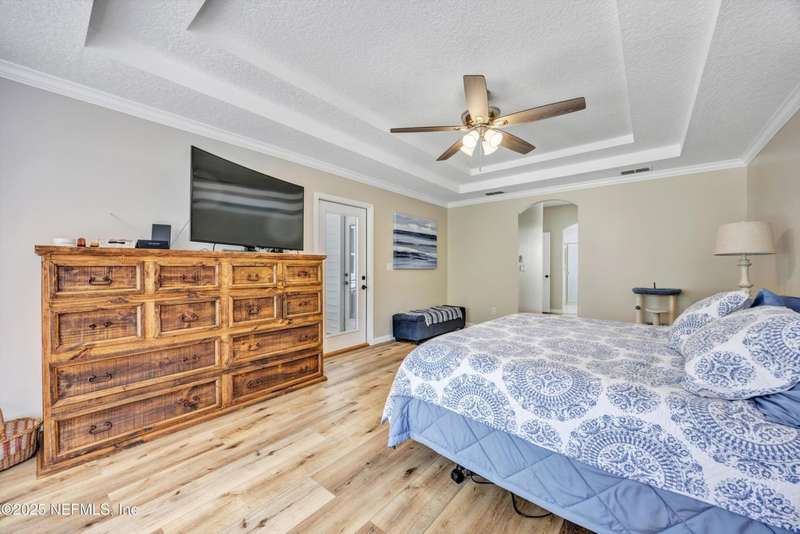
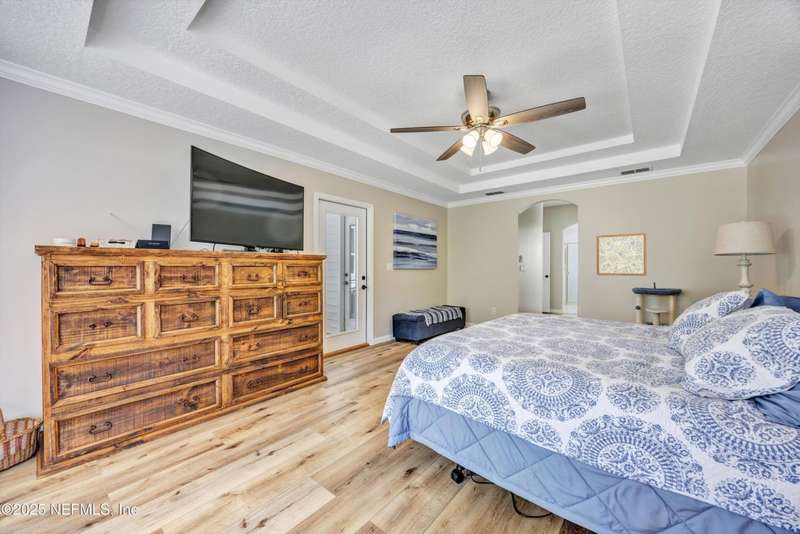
+ wall art (620, 256)
